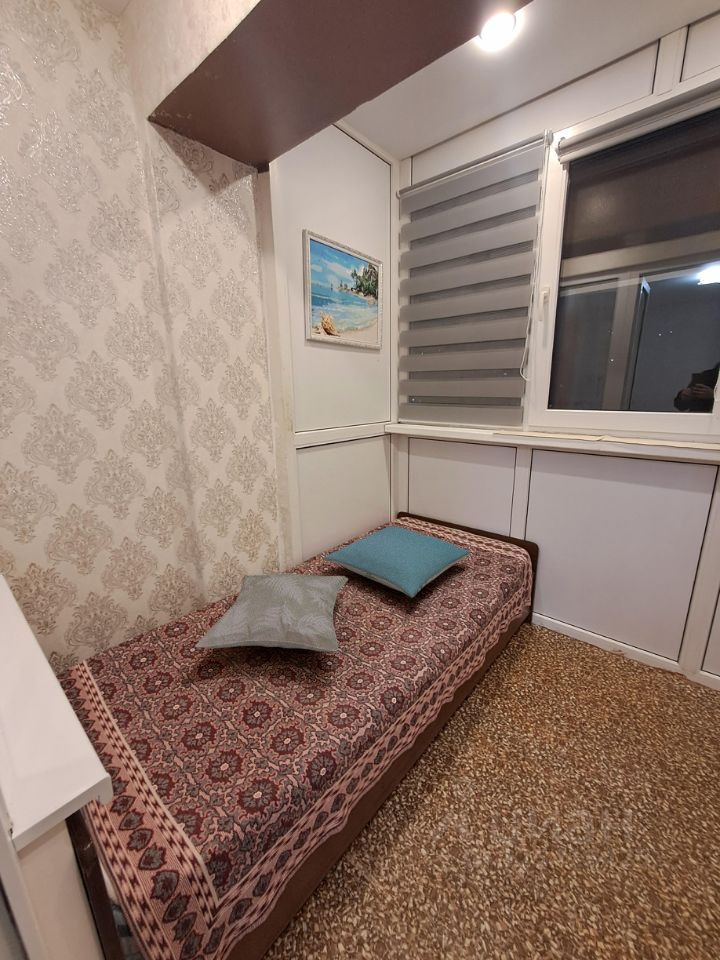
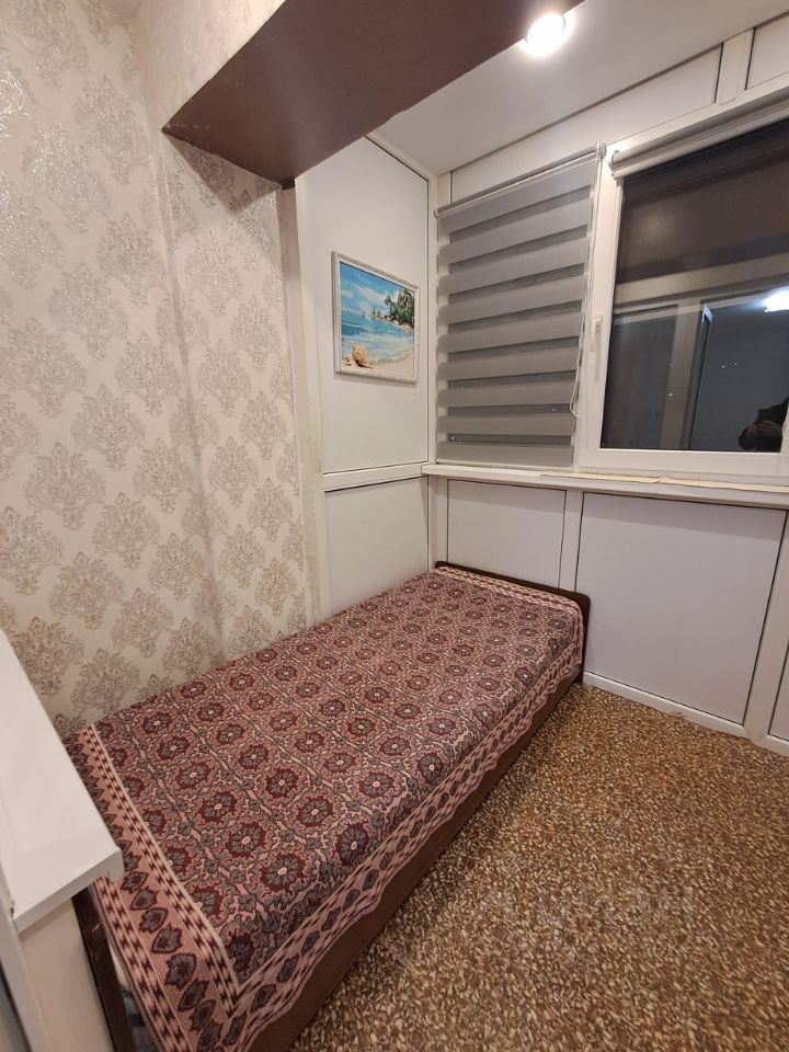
- decorative pillow (282, 607)
- pillow (398, 555)
